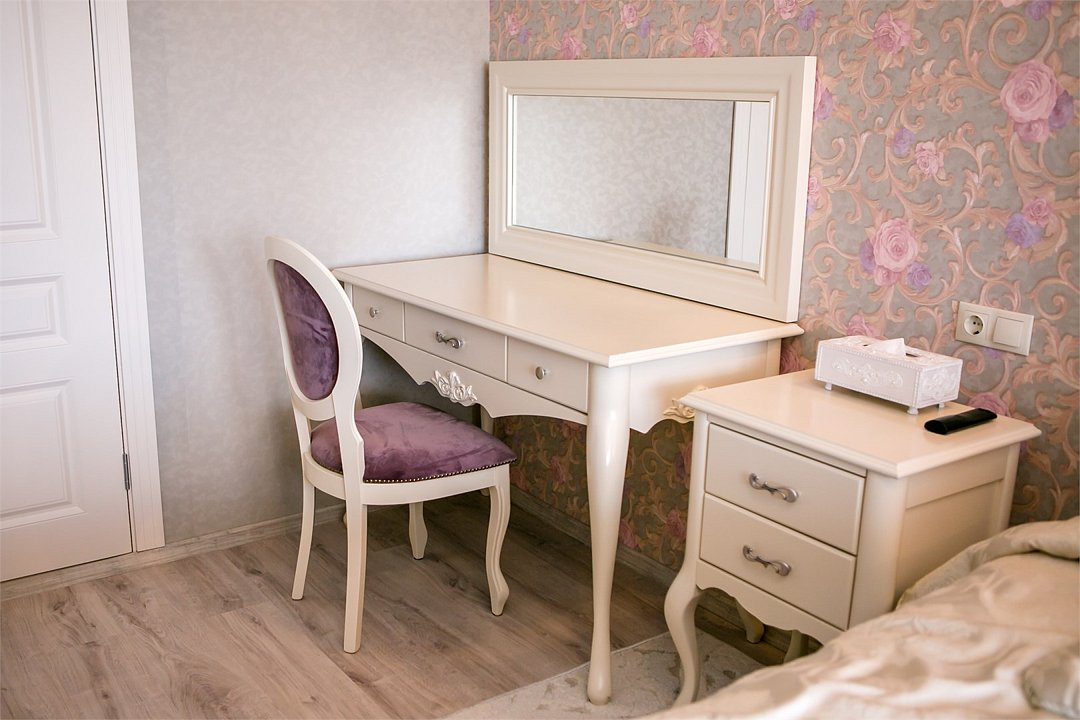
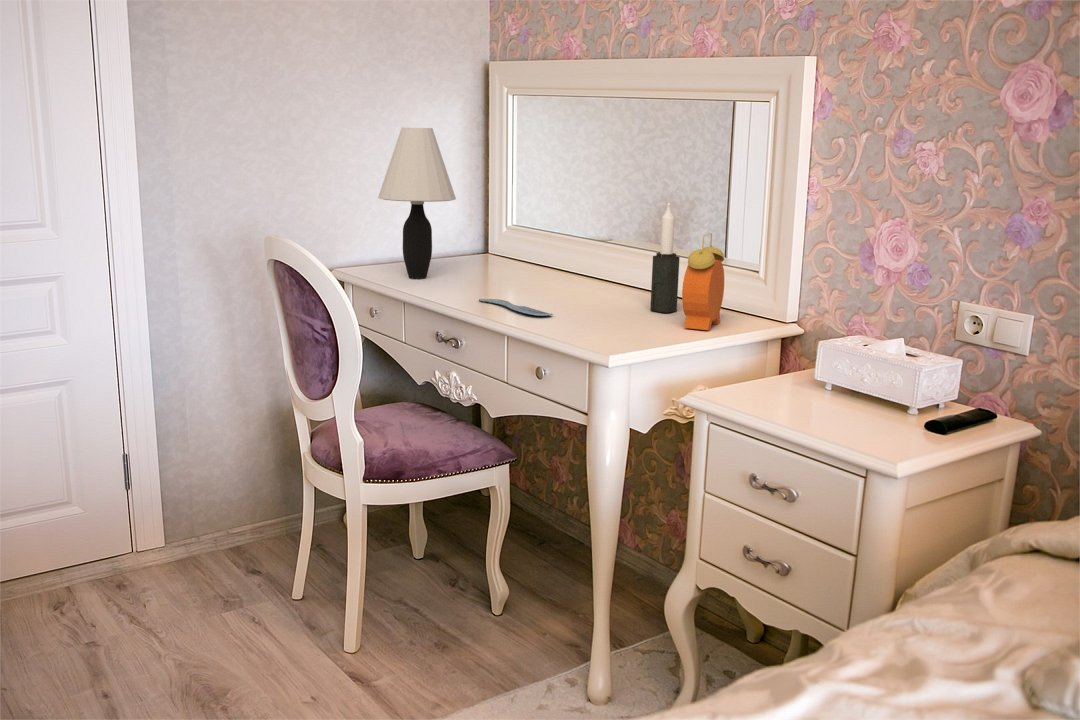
+ hairbrush (514, 306)
+ candle (666, 257)
+ table lamp (417, 203)
+ alarm clock (704, 280)
